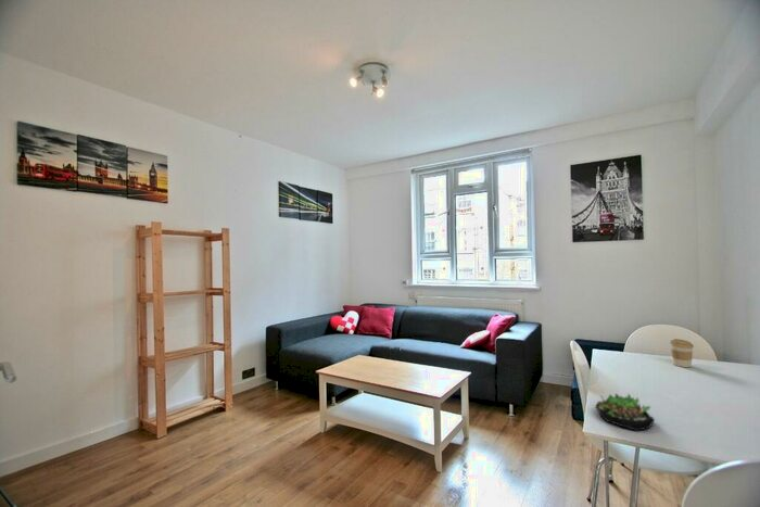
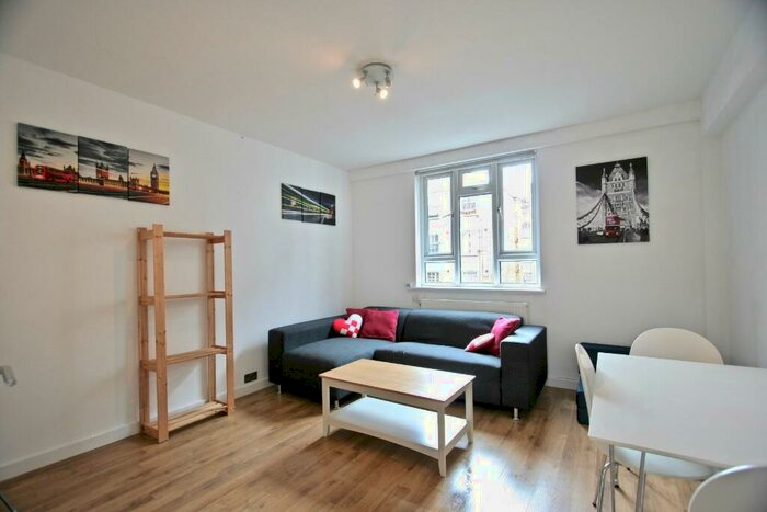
- coffee cup (682, 352)
- succulent plant (623, 407)
